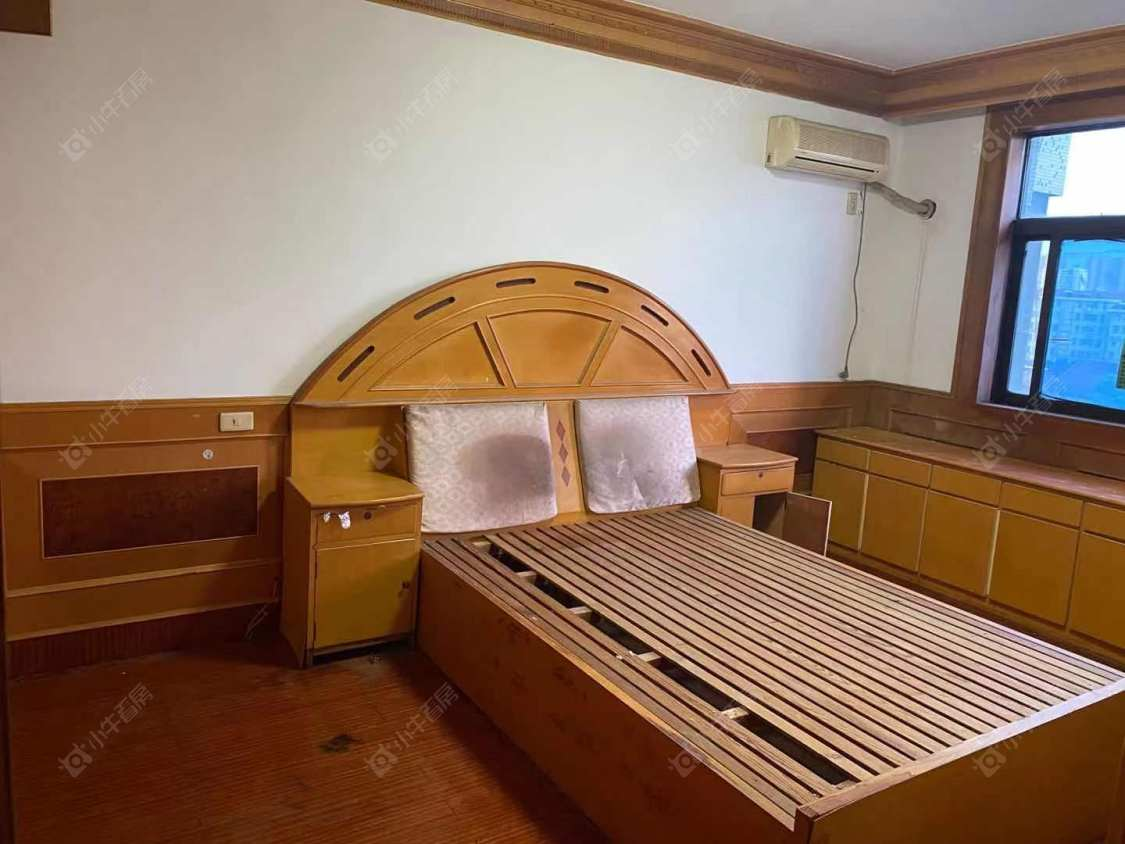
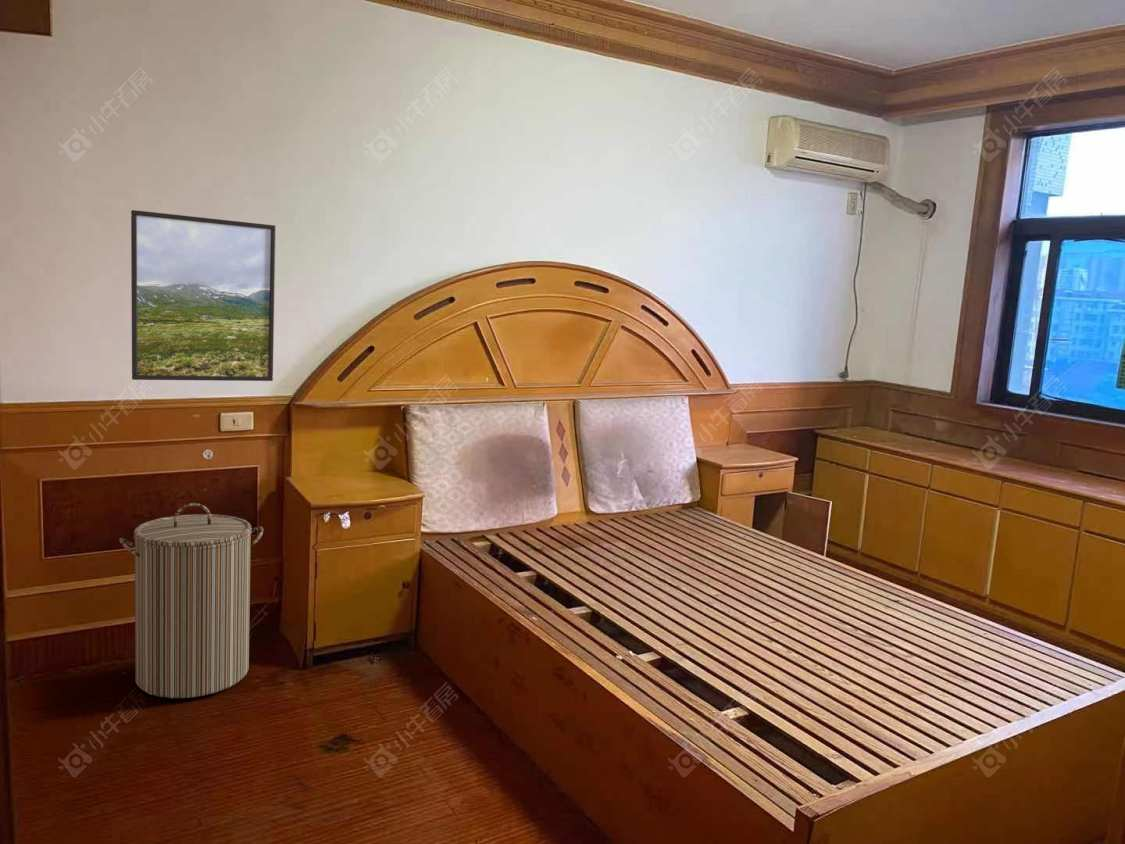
+ laundry hamper (194, 590)
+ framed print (205, 300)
